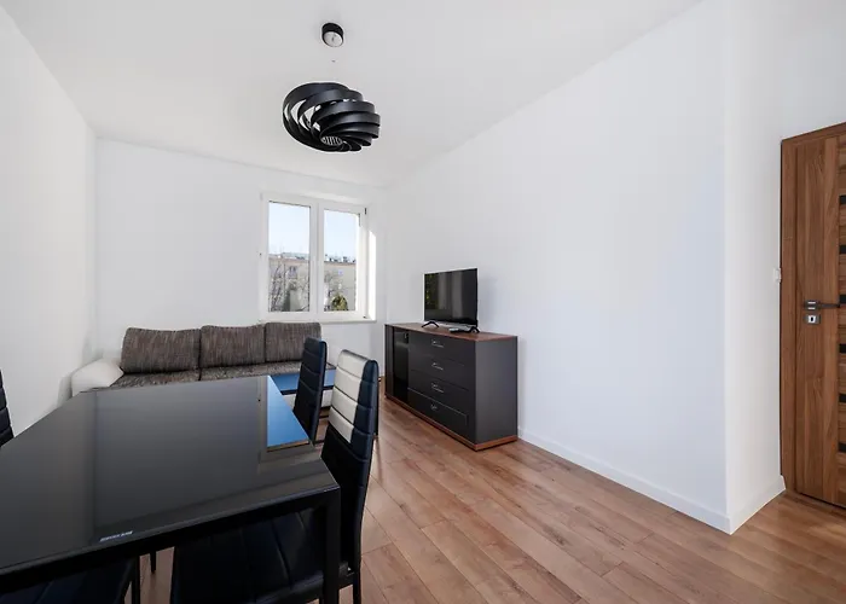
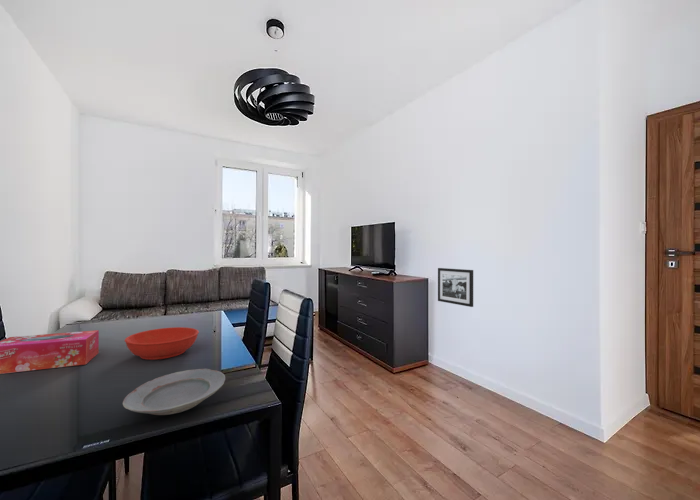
+ tissue box (47, 350)
+ picture frame (454, 286)
+ plate (177, 394)
+ bowl (163, 343)
